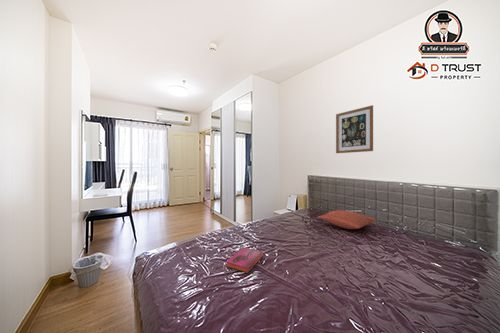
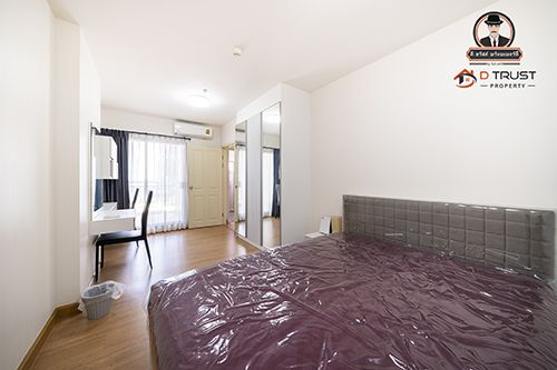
- pillow (346, 218)
- hardback book (245, 258)
- wall art (353, 131)
